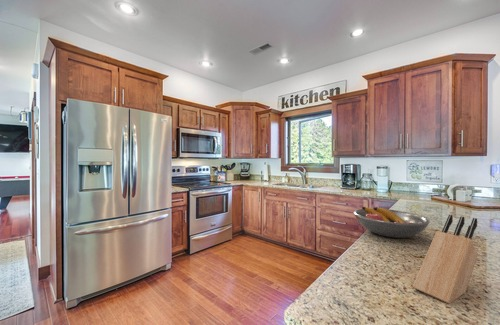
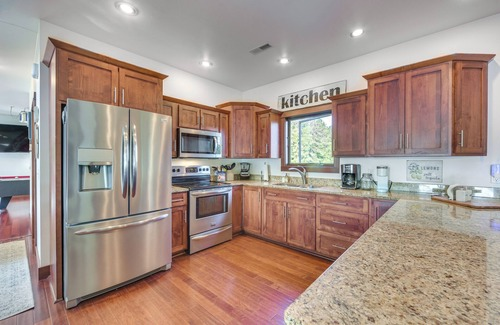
- knife block (448, 252)
- fruit bowl (388, 221)
